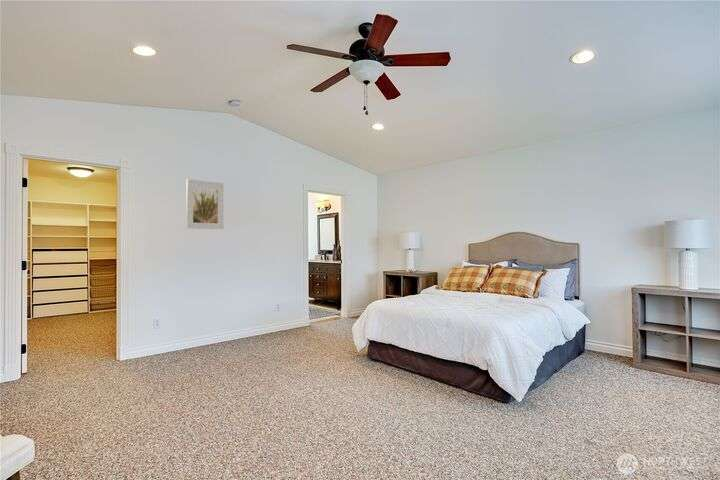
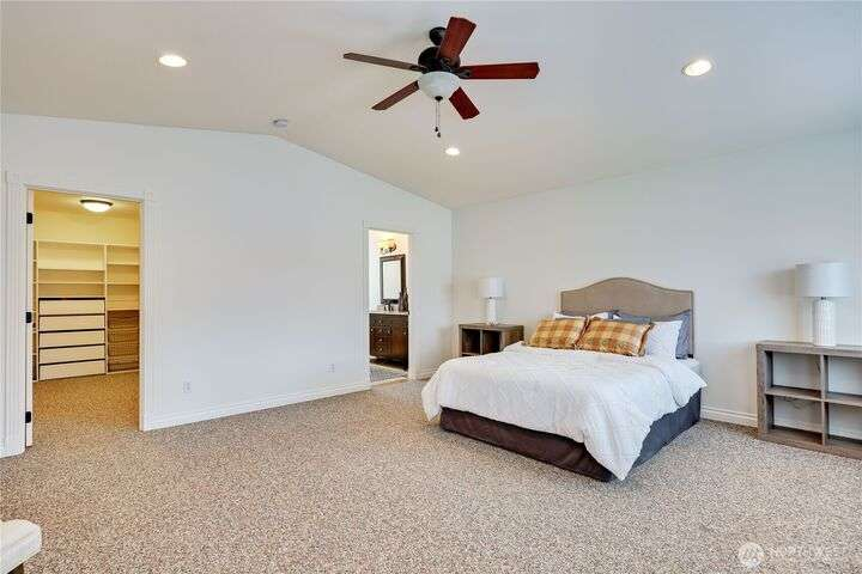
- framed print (205, 205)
